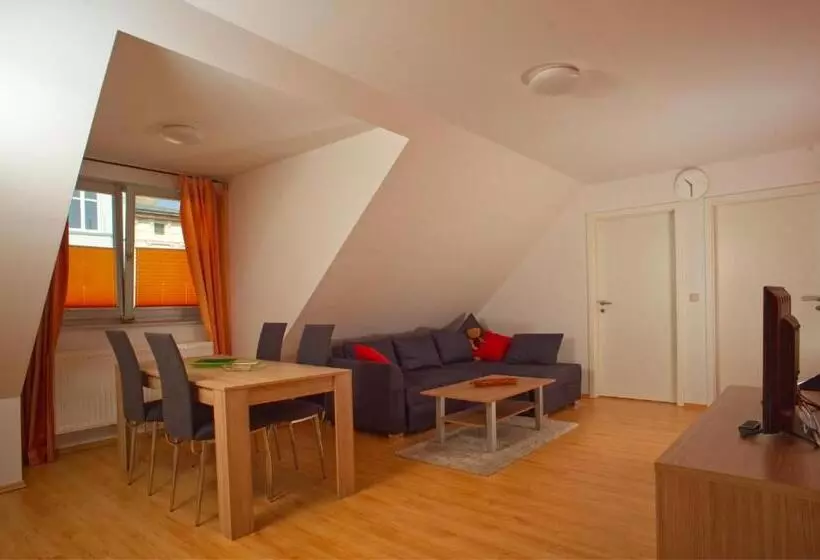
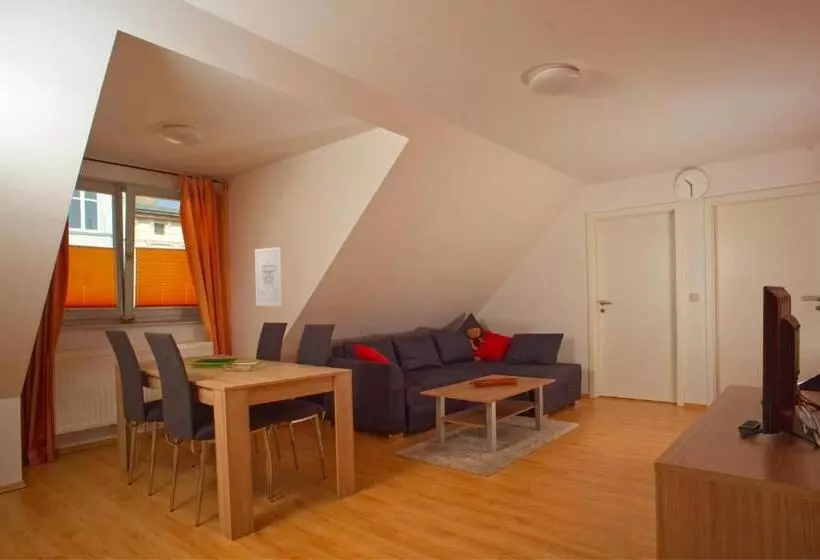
+ wall art (268, 277)
